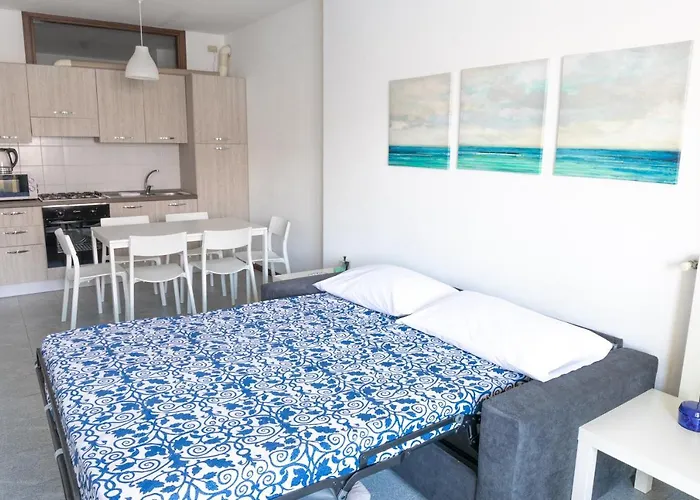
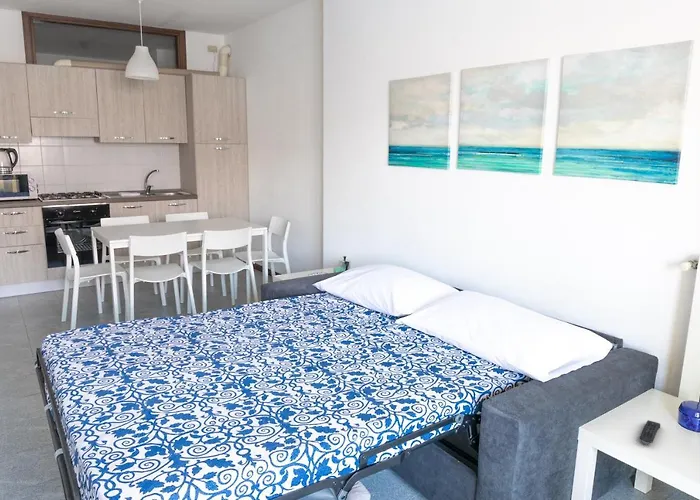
+ remote control (649, 432)
